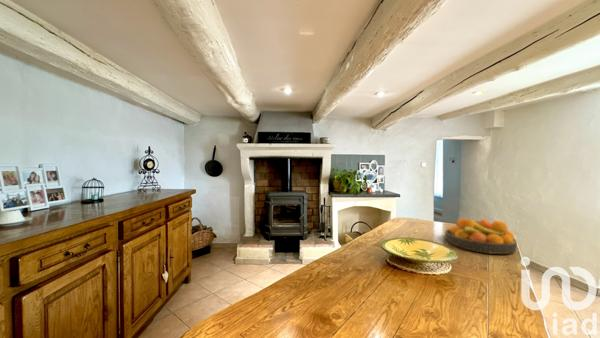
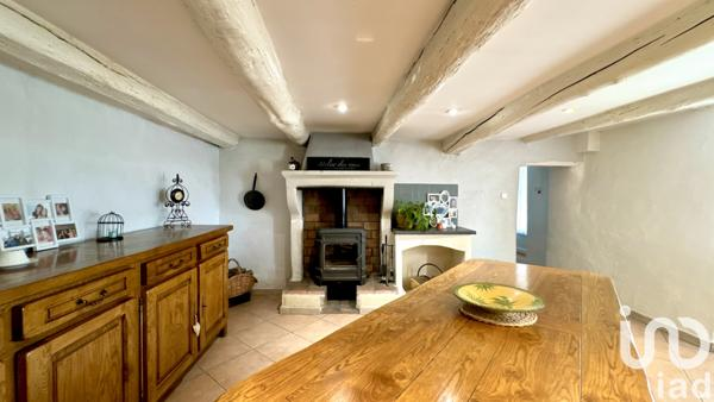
- fruit bowl (478, 231)
